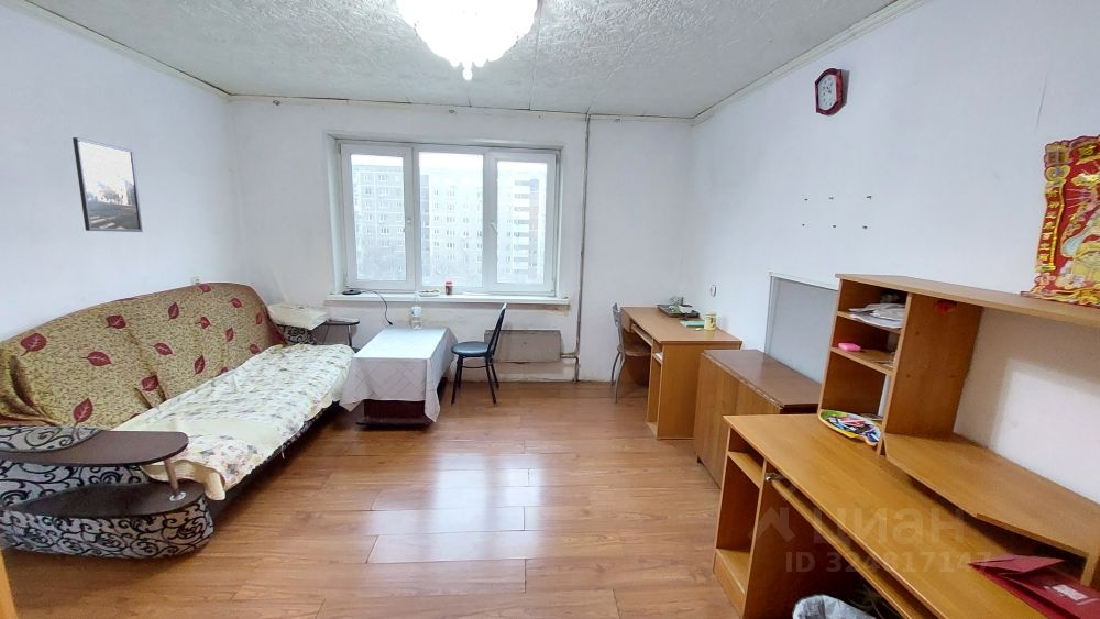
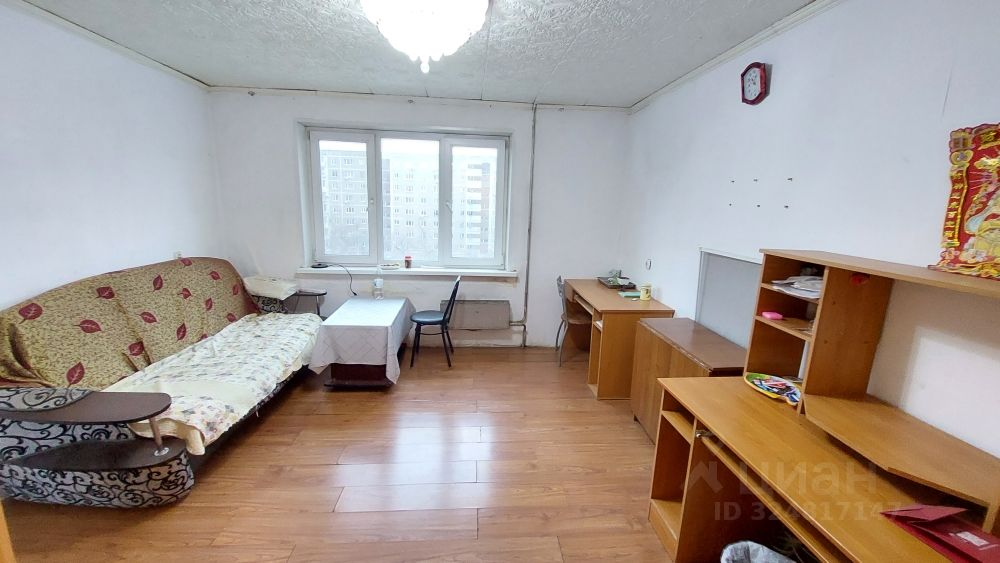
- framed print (110, 188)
